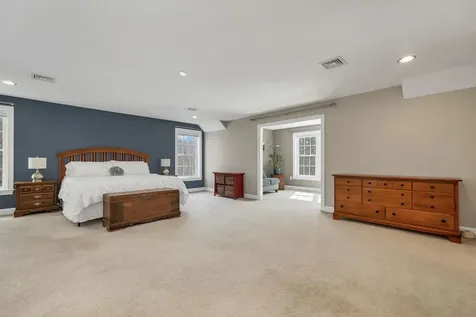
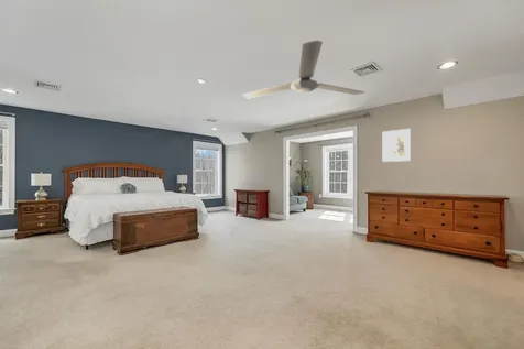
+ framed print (395, 145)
+ ceiling fan (302, 72)
